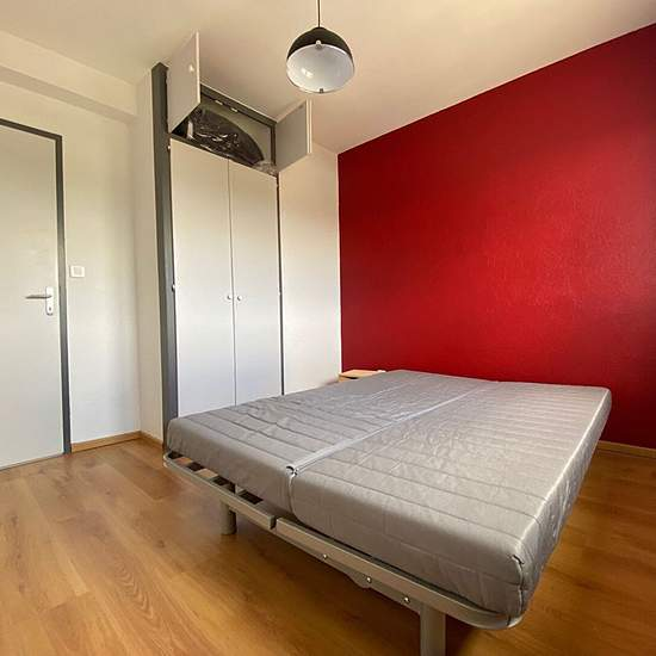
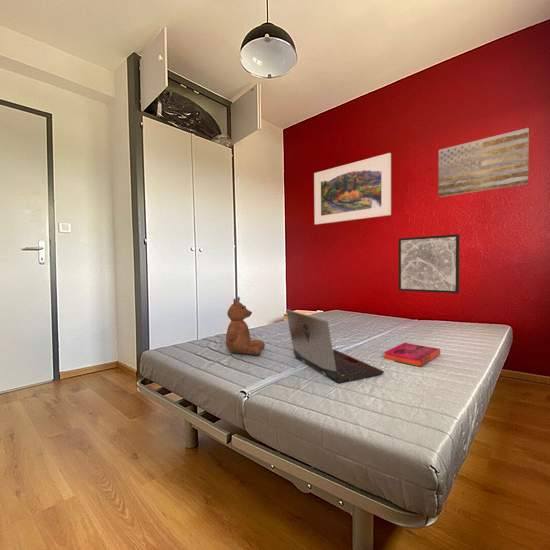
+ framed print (349, 192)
+ hardback book (412, 353)
+ wall art (427, 264)
+ laptop (330, 339)
+ teddy bear (245, 324)
+ wall art (480, 165)
